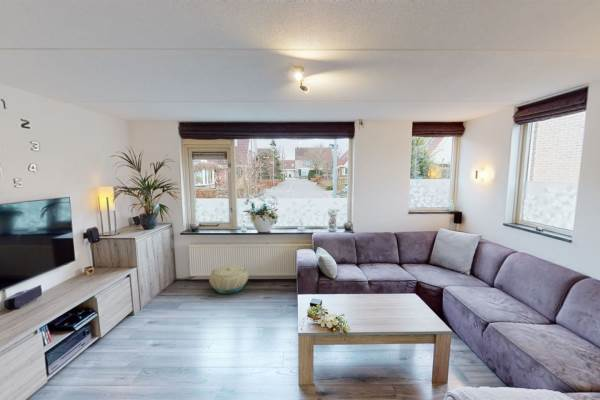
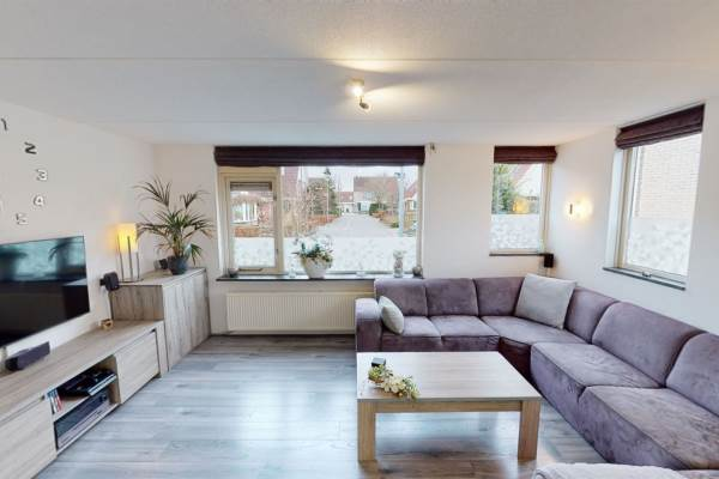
- basket (229, 278)
